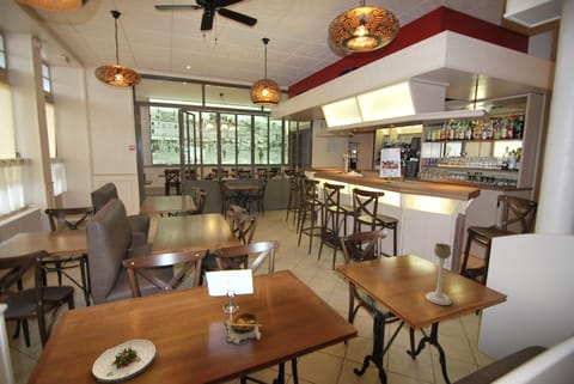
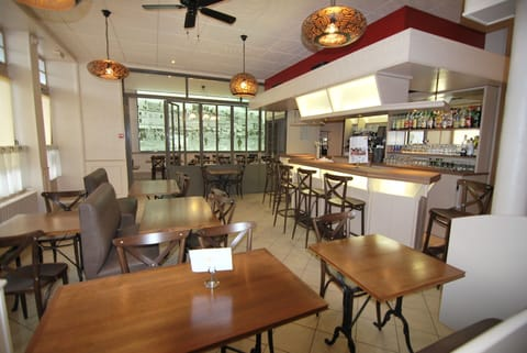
- candle holder (440, 272)
- soup bowl (242, 324)
- salad plate (126, 355)
